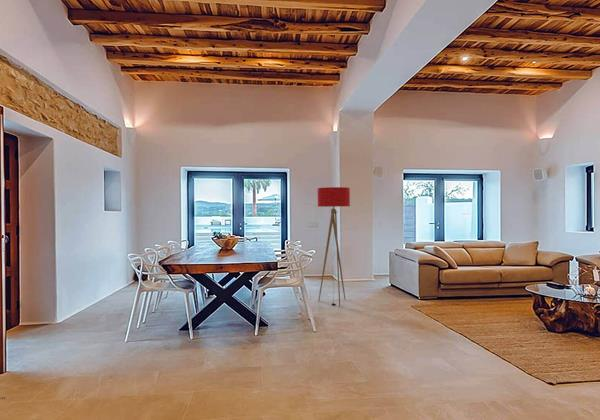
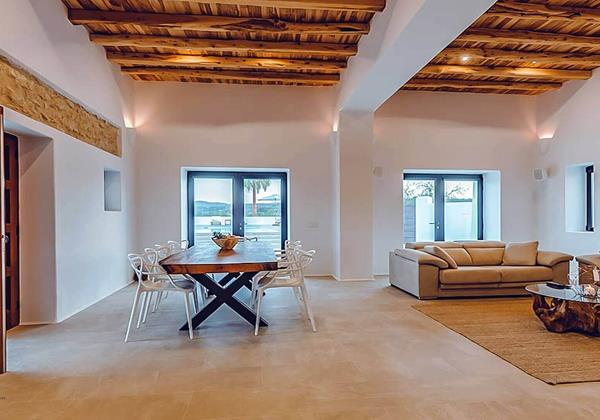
- floor lamp (333, 244)
